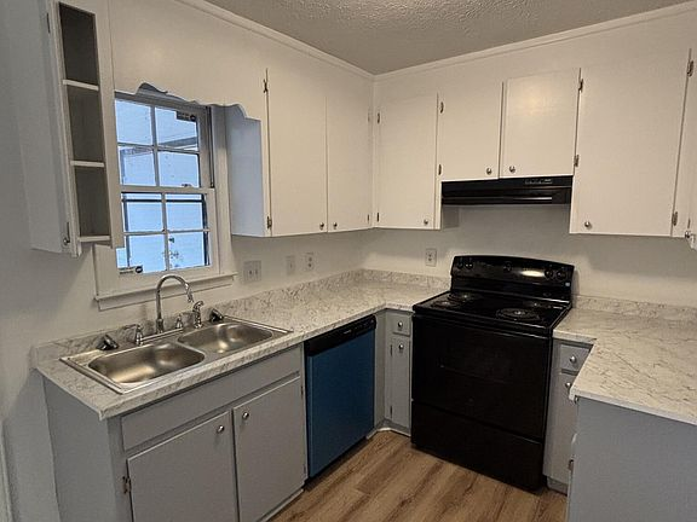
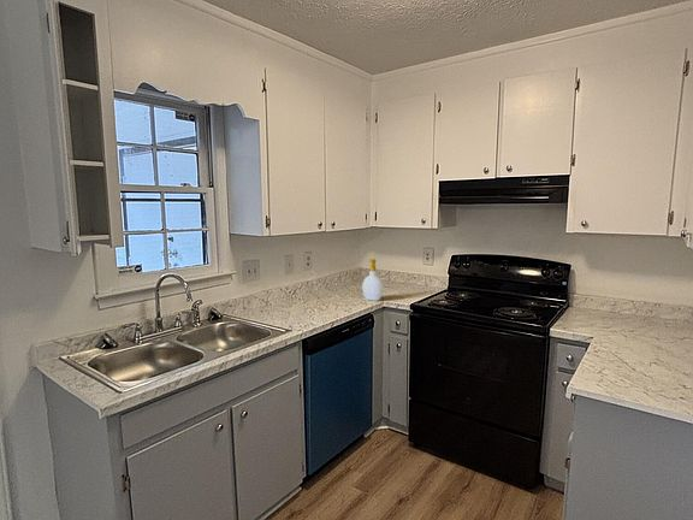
+ soap bottle (372, 279)
